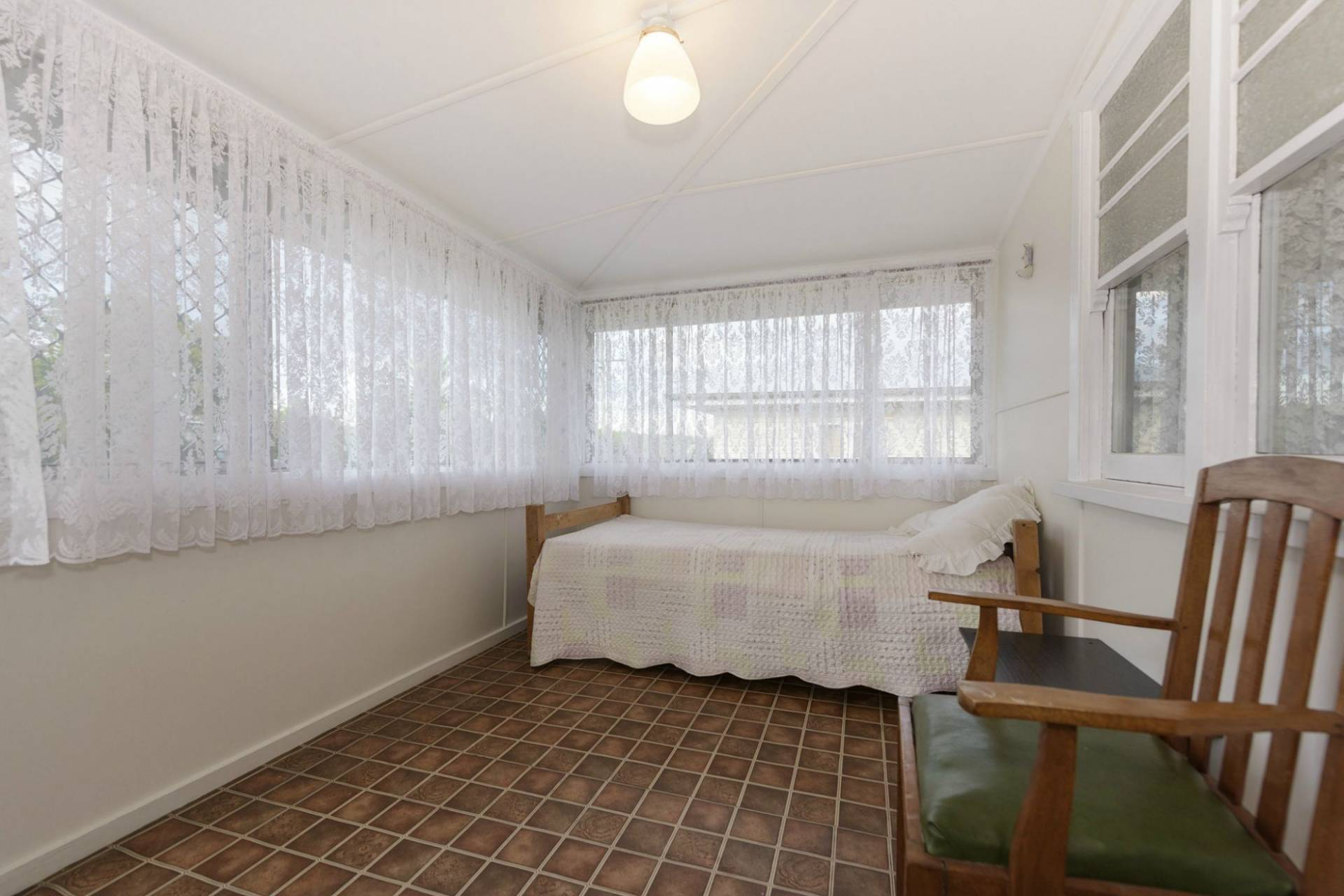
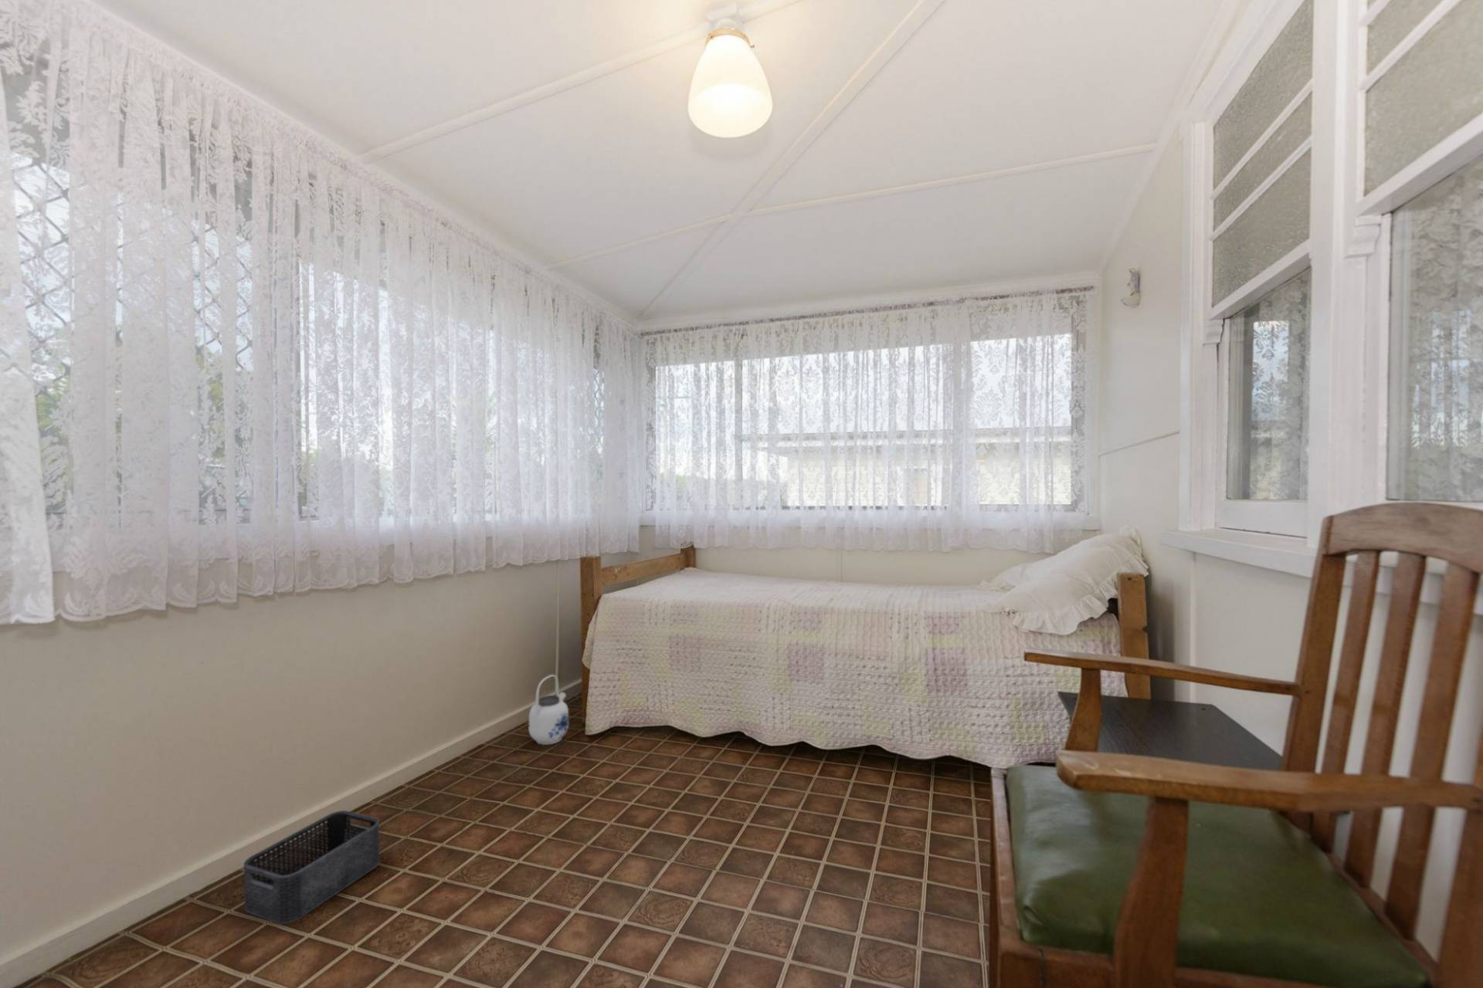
+ storage bin (316, 862)
+ teapot (551, 706)
